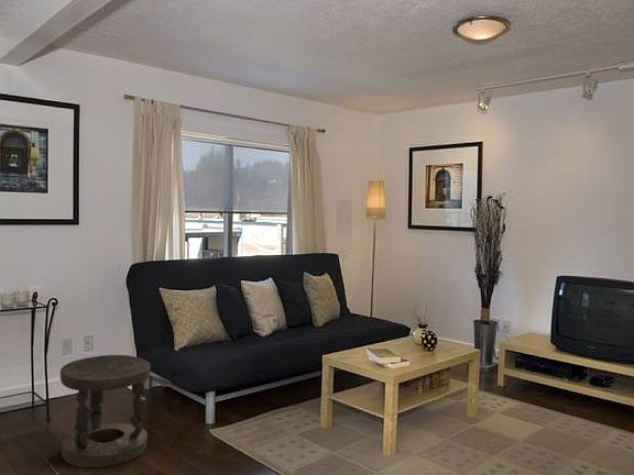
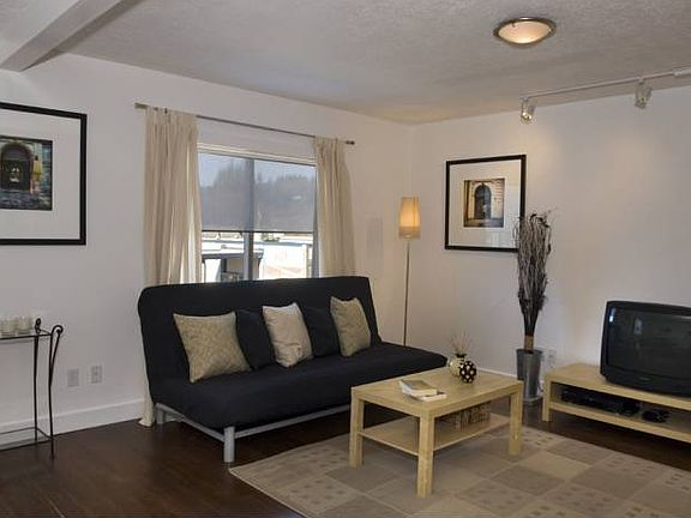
- stool (101, 408)
